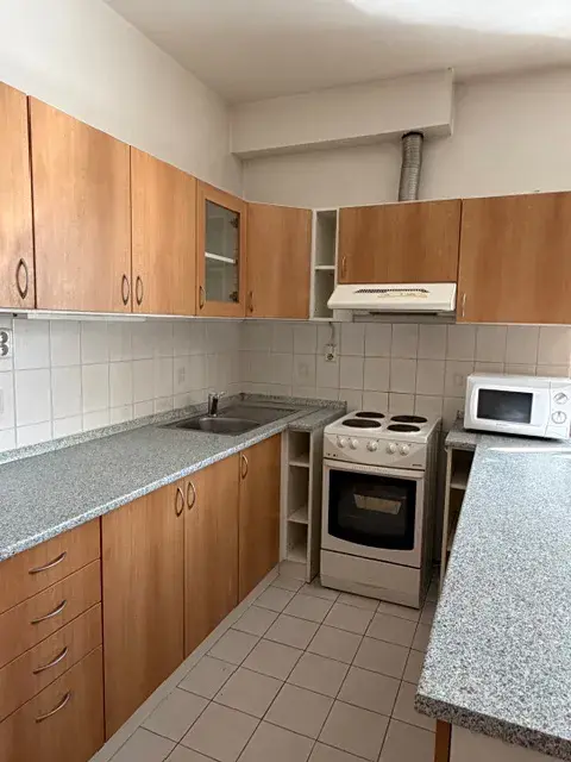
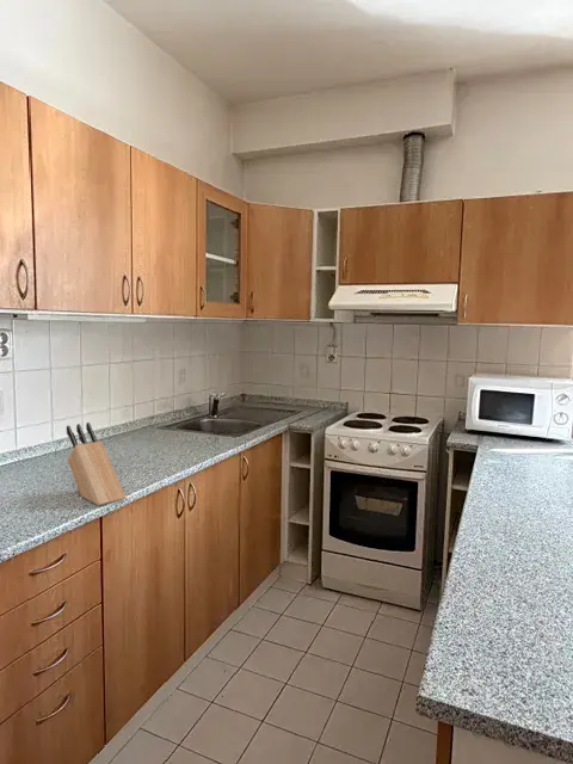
+ knife block (93, 461)
